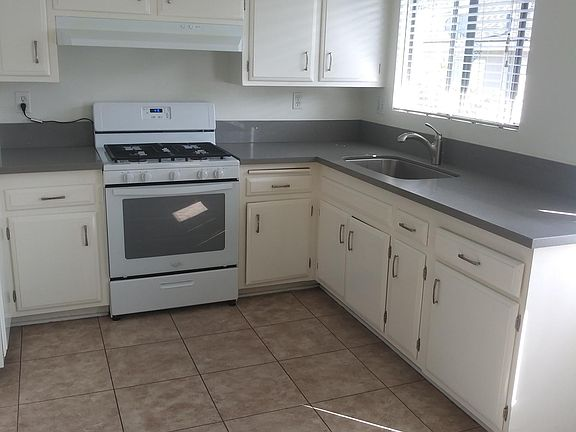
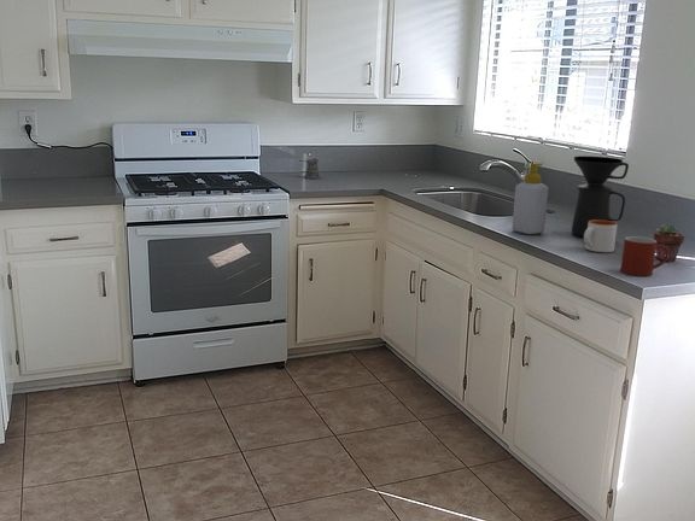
+ mug (597, 236)
+ soap bottle (531, 198)
+ potted succulent (667, 240)
+ mug (644, 256)
+ pepper shaker (310, 168)
+ coffee maker (594, 197)
